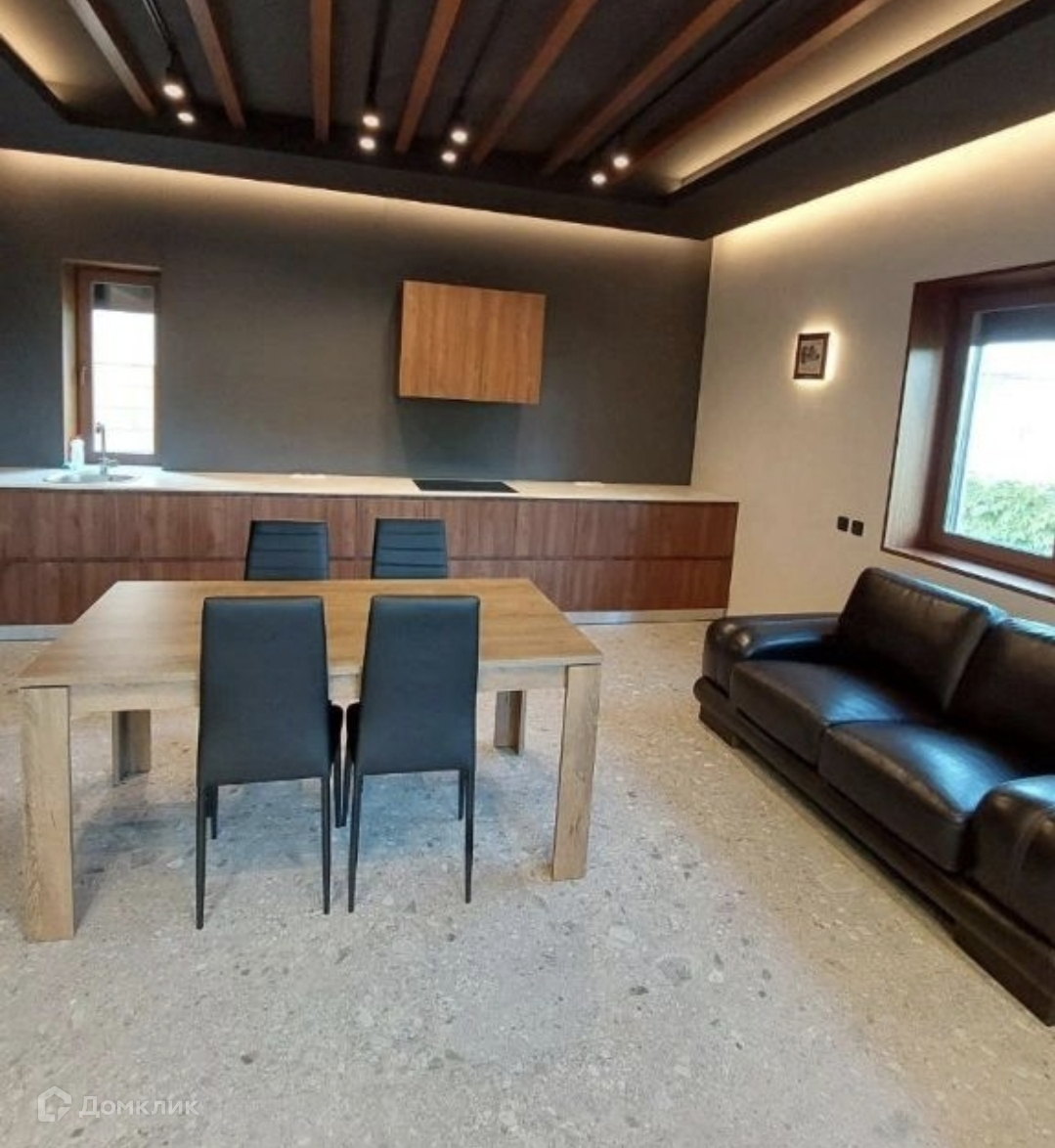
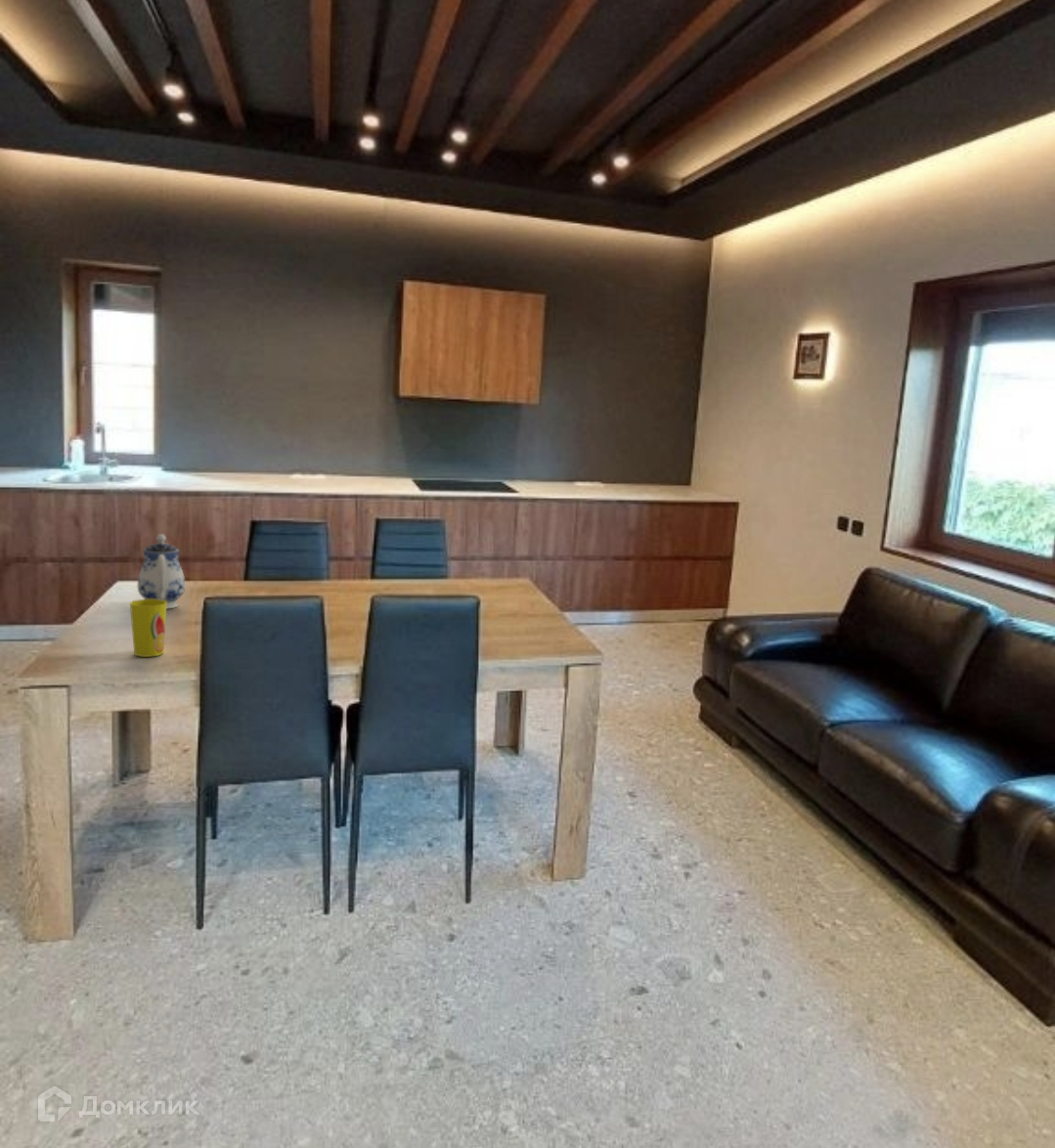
+ cup (149, 628)
+ teapot (161, 570)
